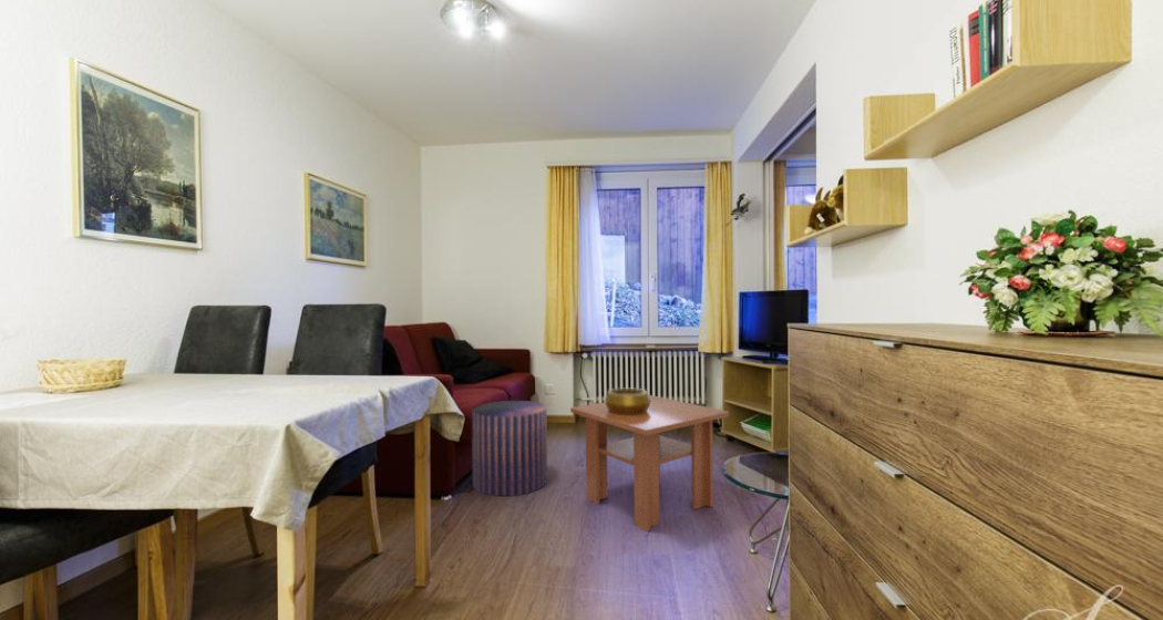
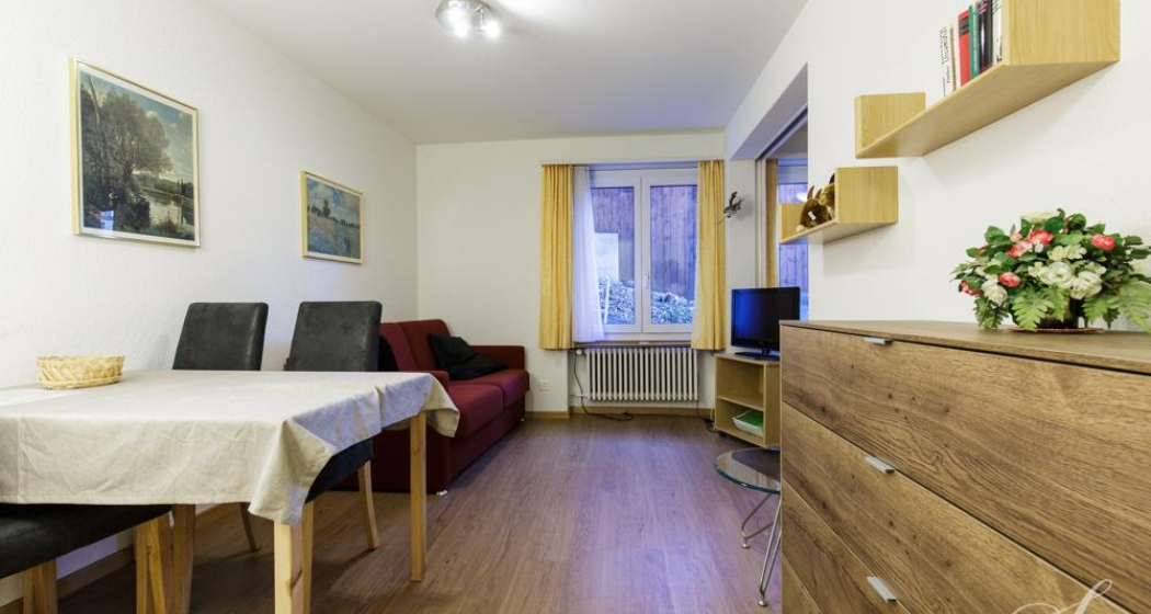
- coffee table (648, 455)
- decorative bowl (627, 400)
- pouf (510, 444)
